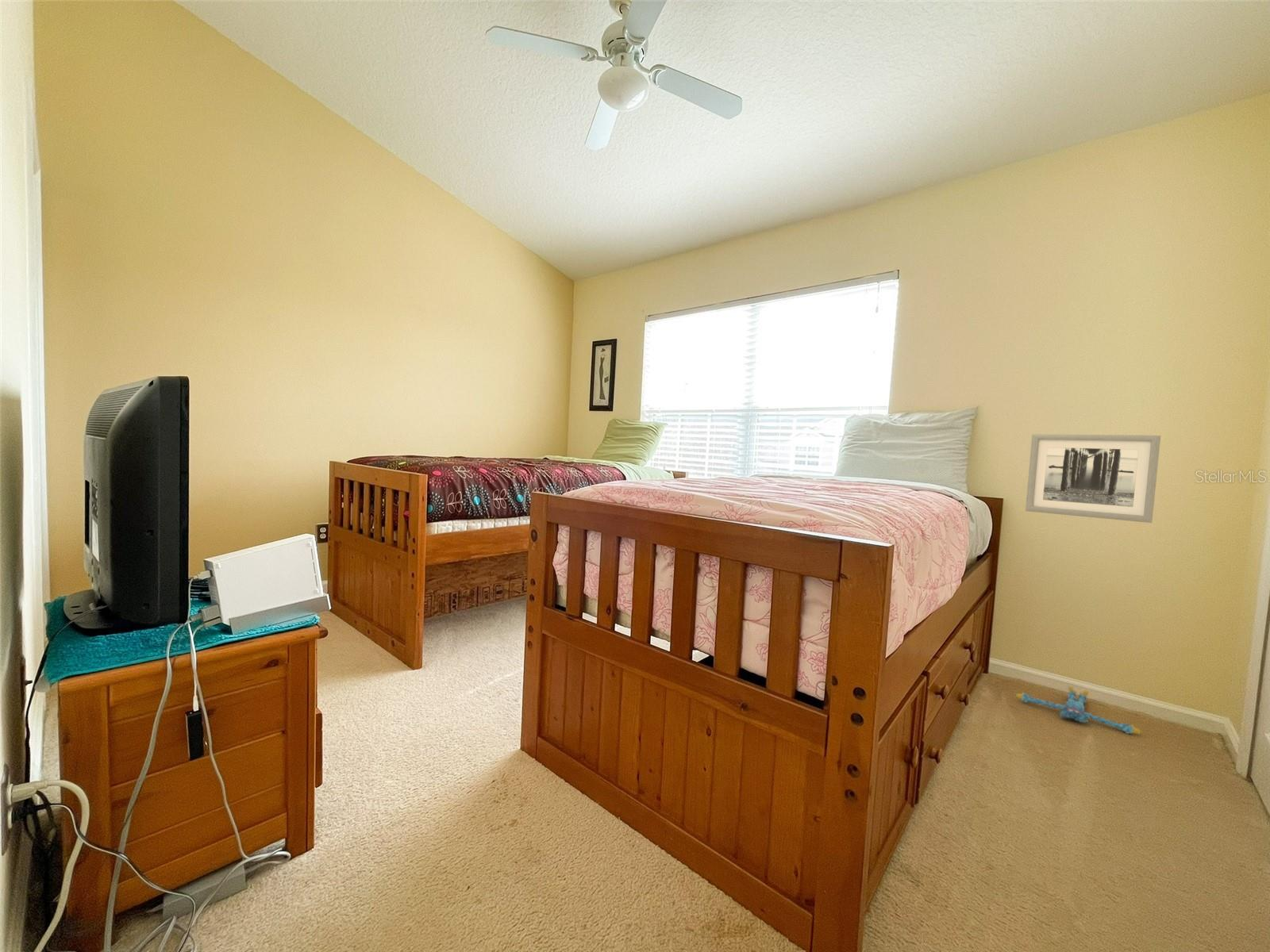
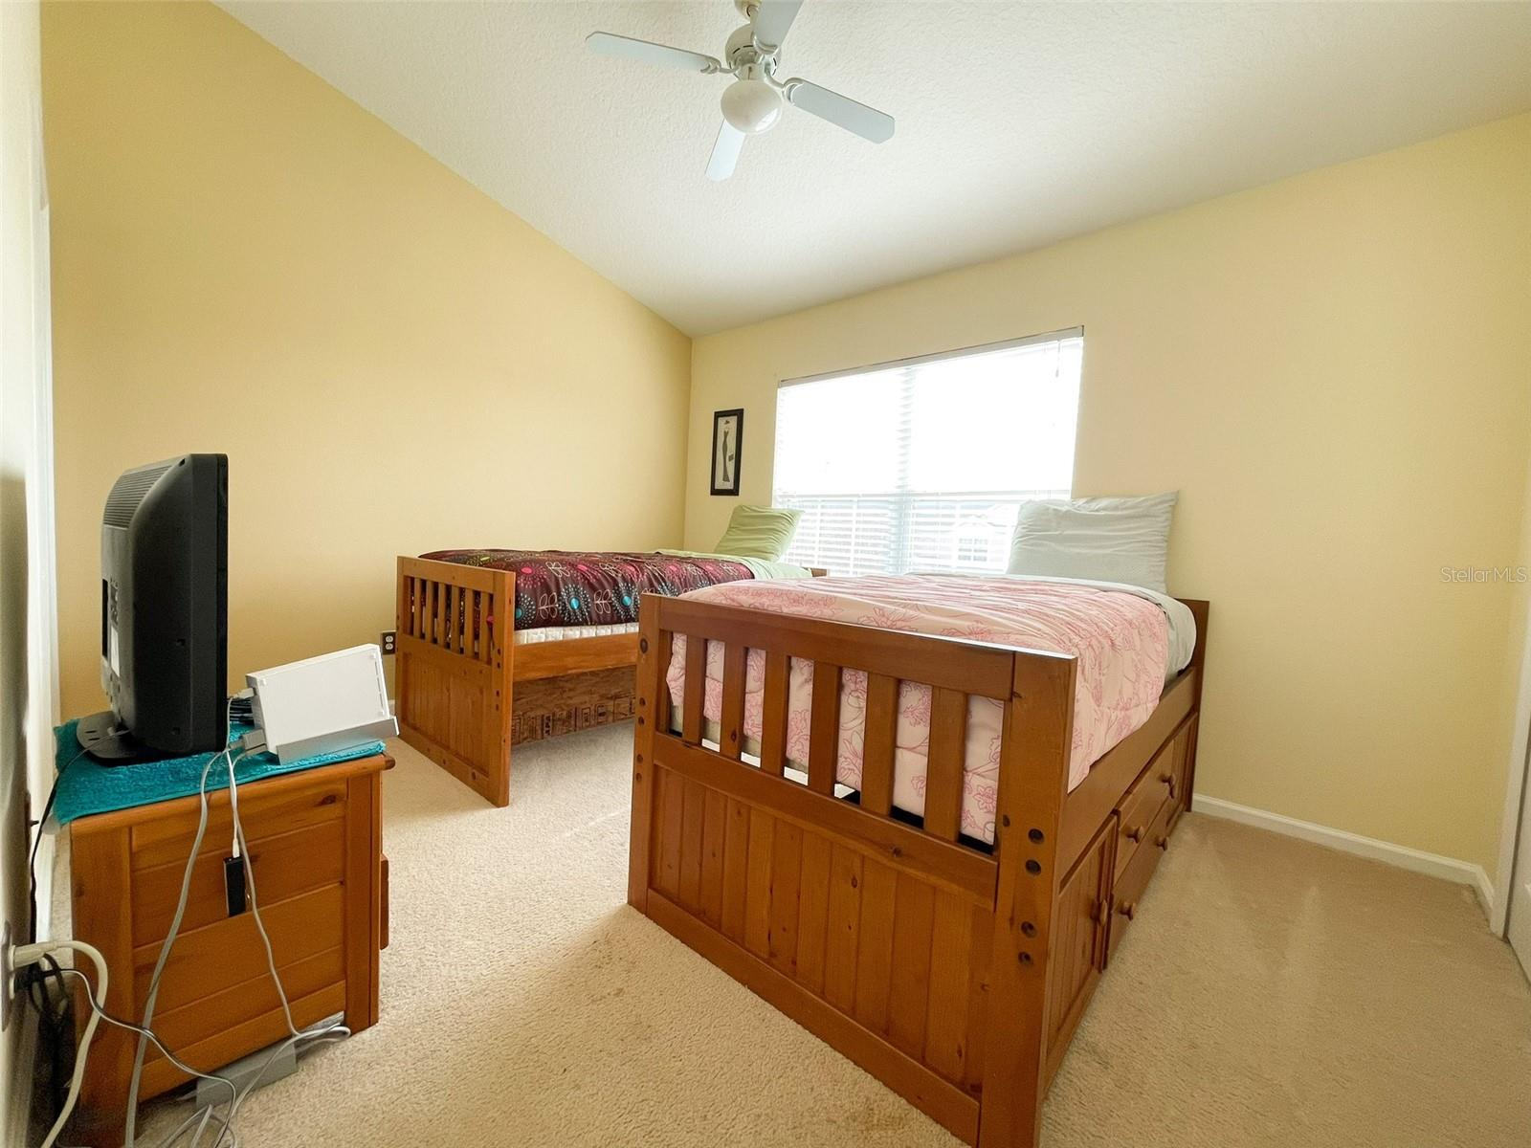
- wall art (1088, 475)
- plush toy (1076, 704)
